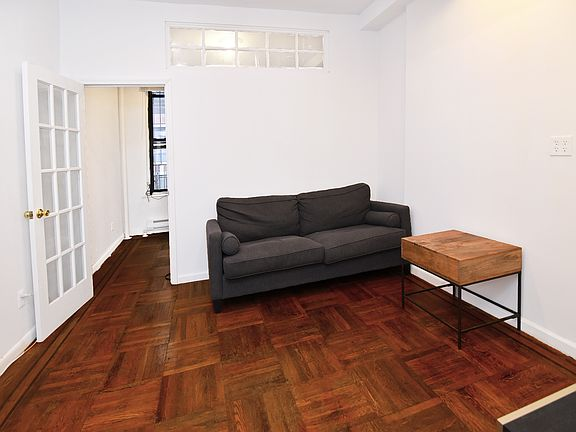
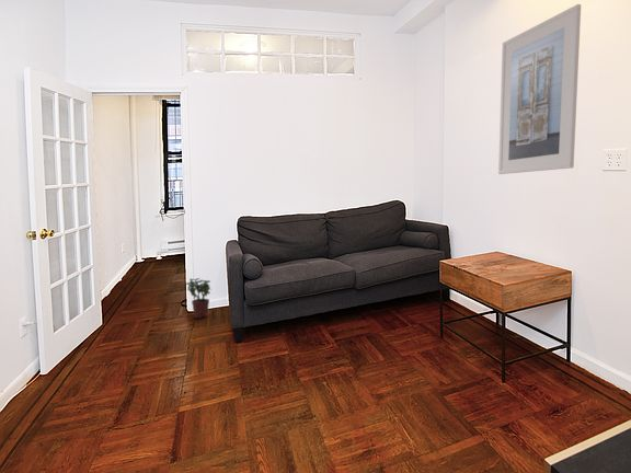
+ potted plant (198, 296)
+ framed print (535, 100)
